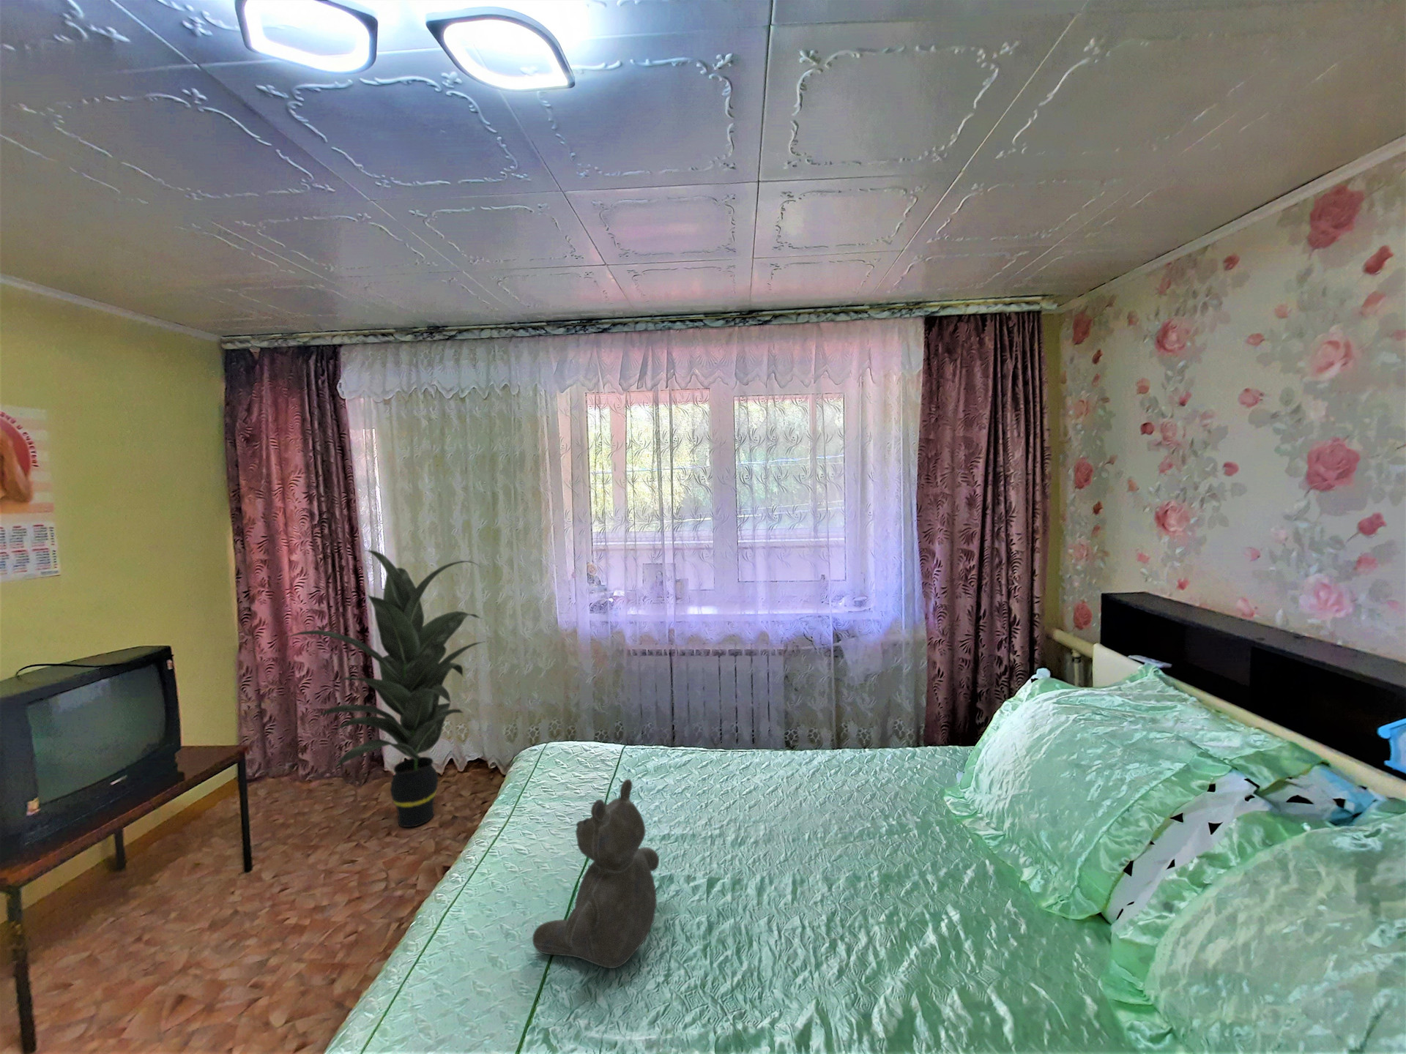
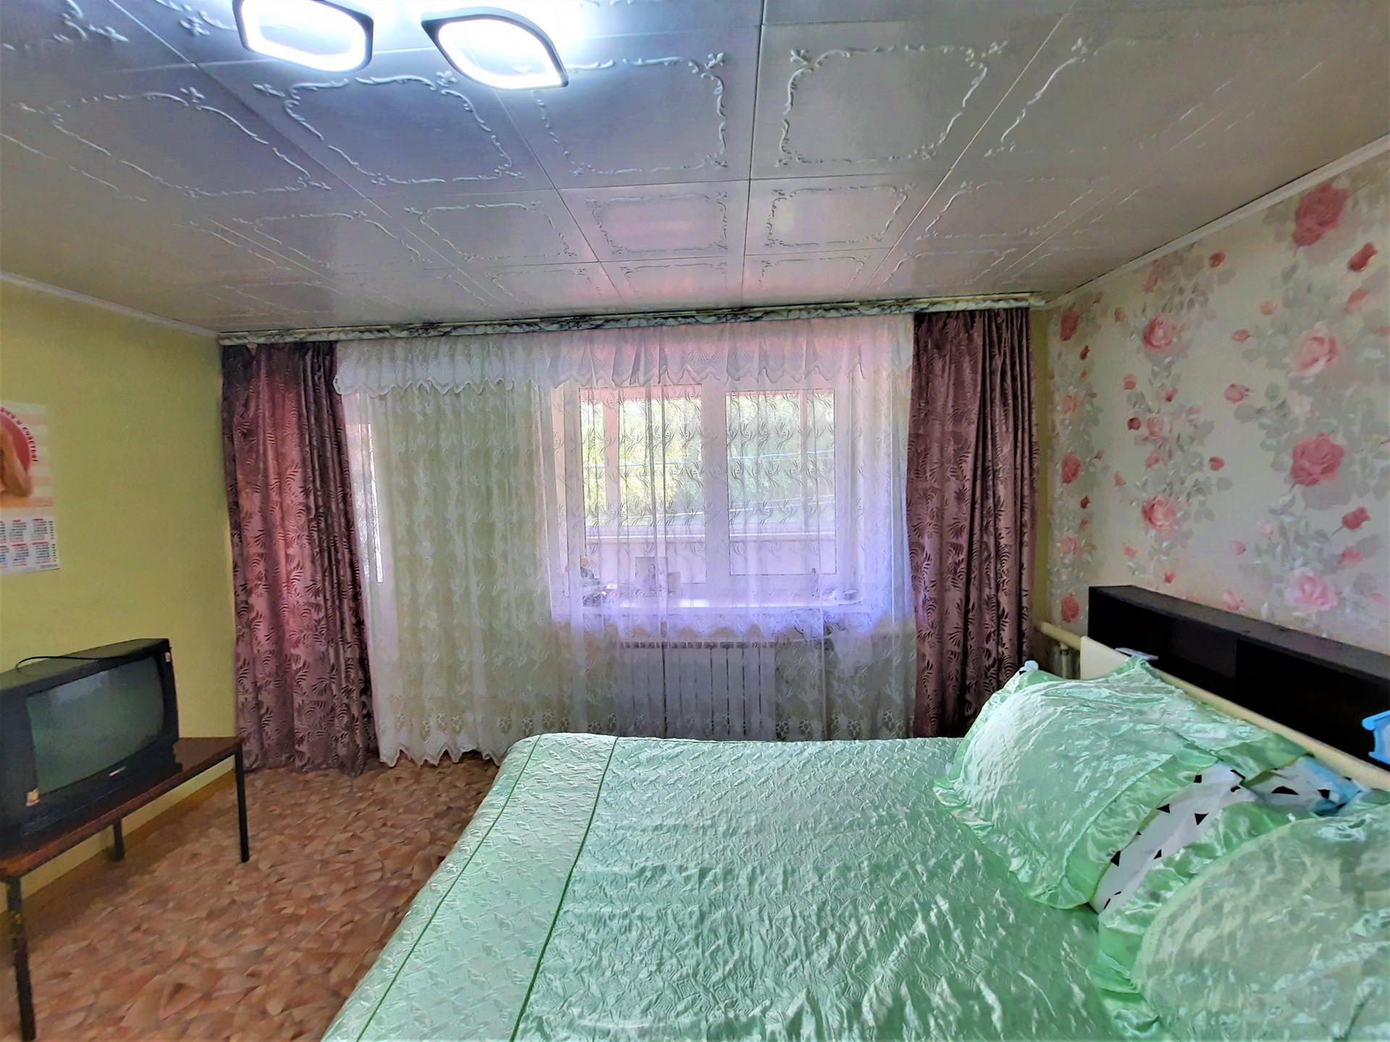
- indoor plant (404, 683)
- teddy bear (596, 865)
